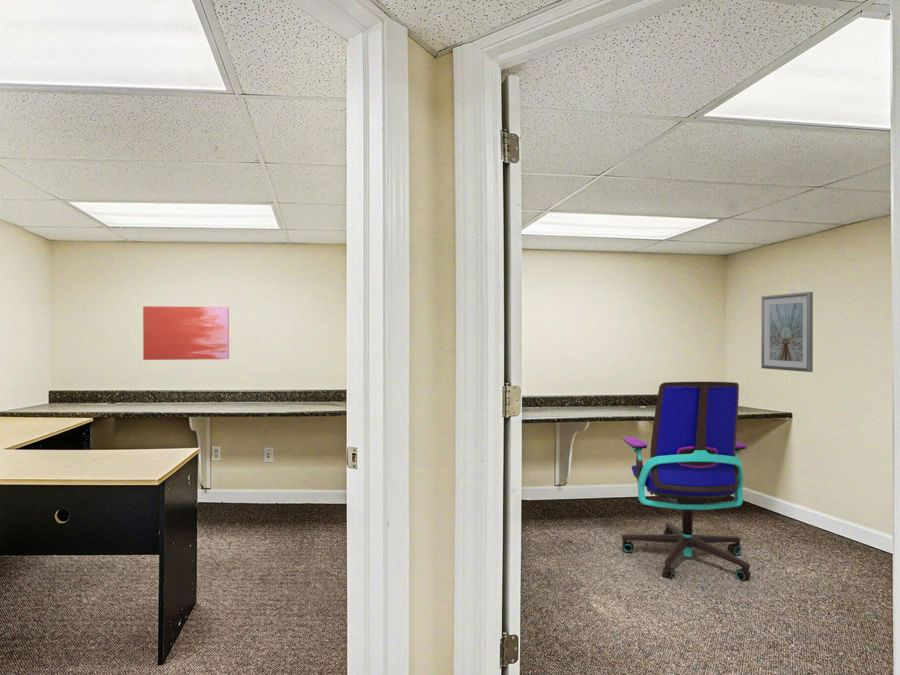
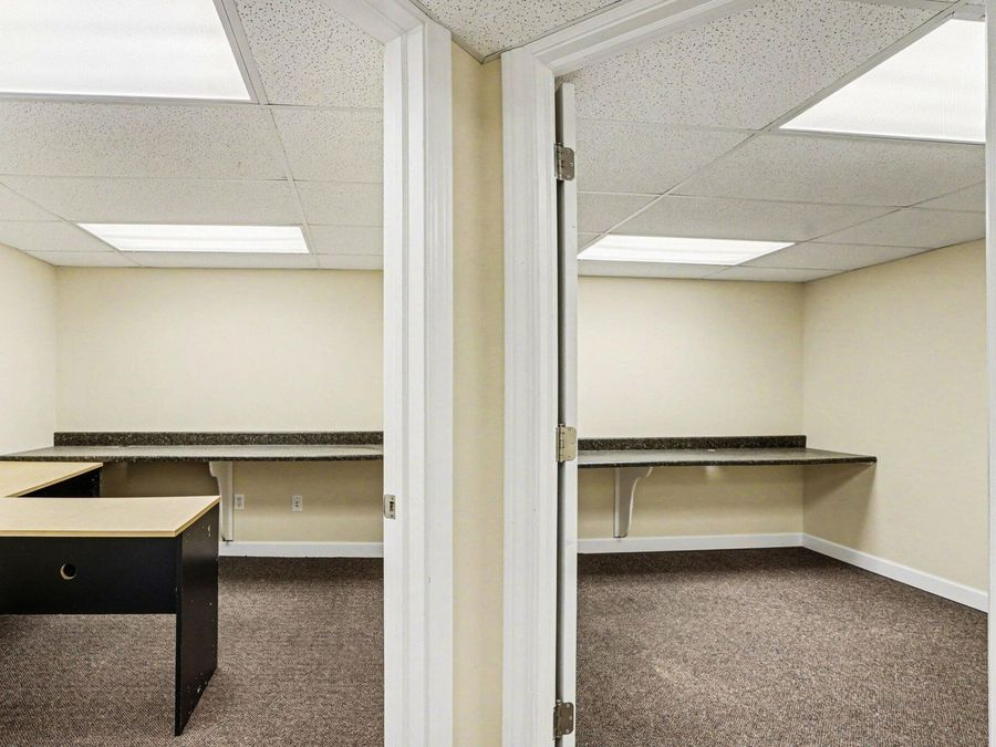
- wall art (186, 333)
- office chair (685, 467)
- picture frame (785, 332)
